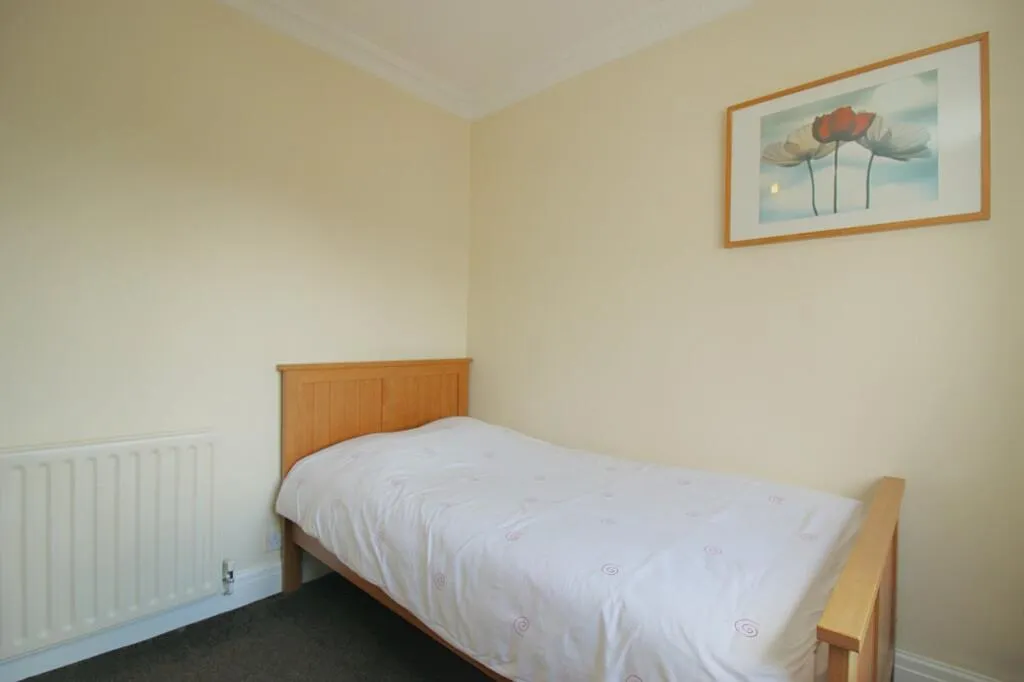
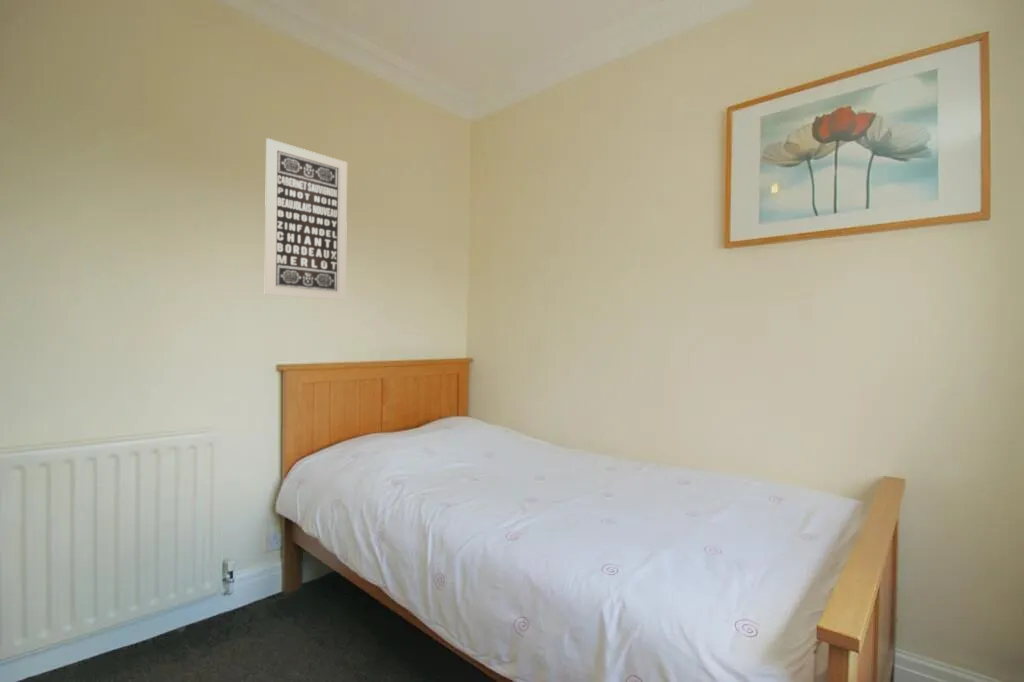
+ wall art (308, 224)
